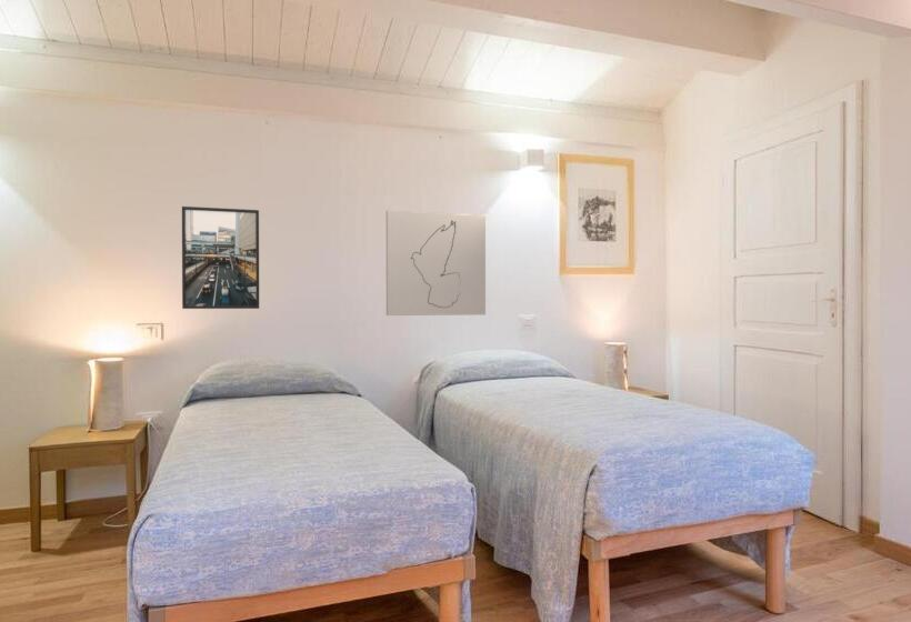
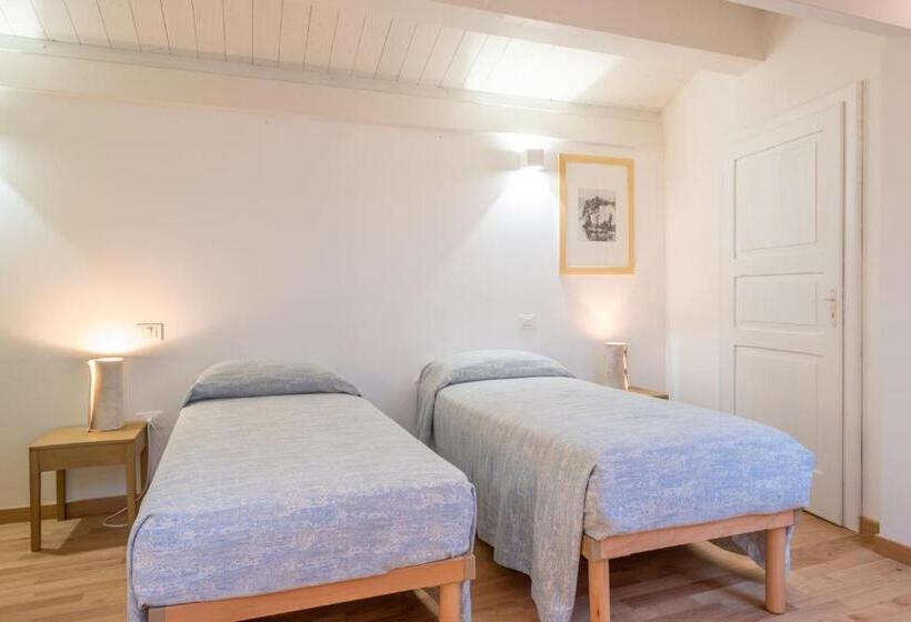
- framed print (221, 258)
- wall art (437, 263)
